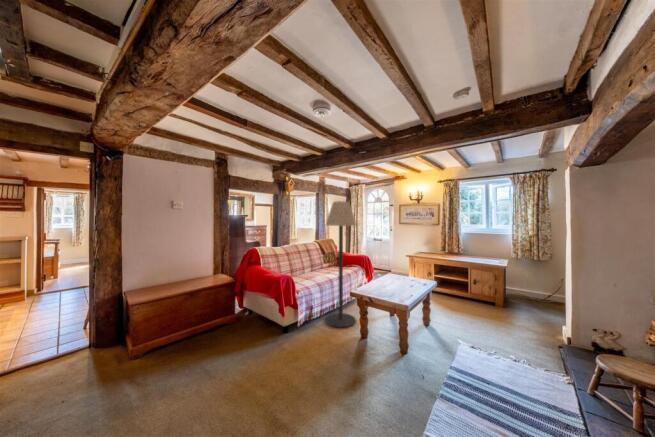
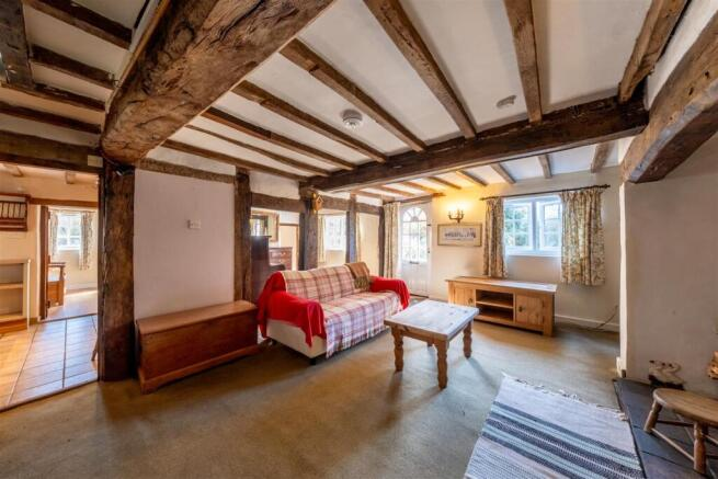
- floor lamp (340, 261)
